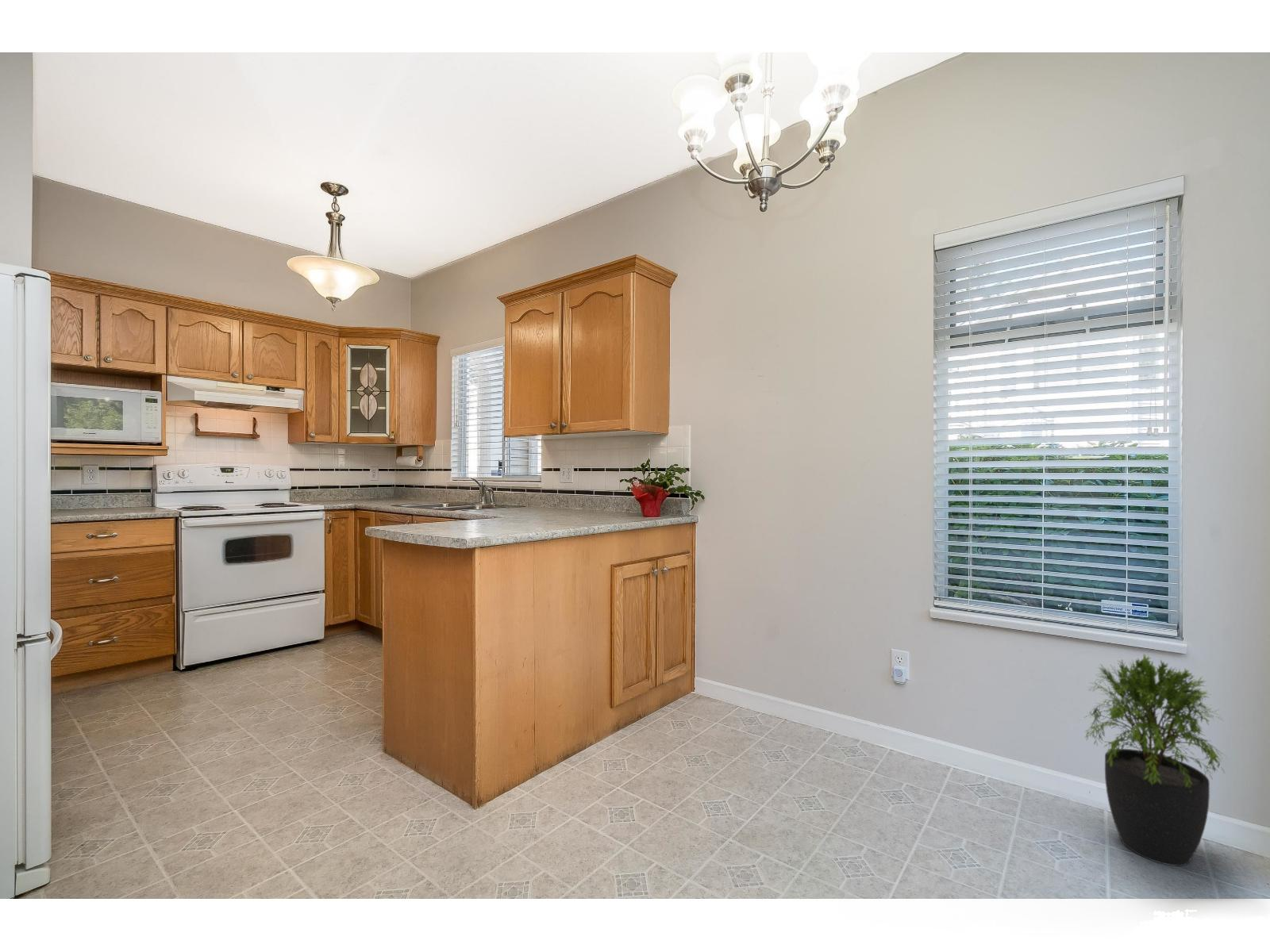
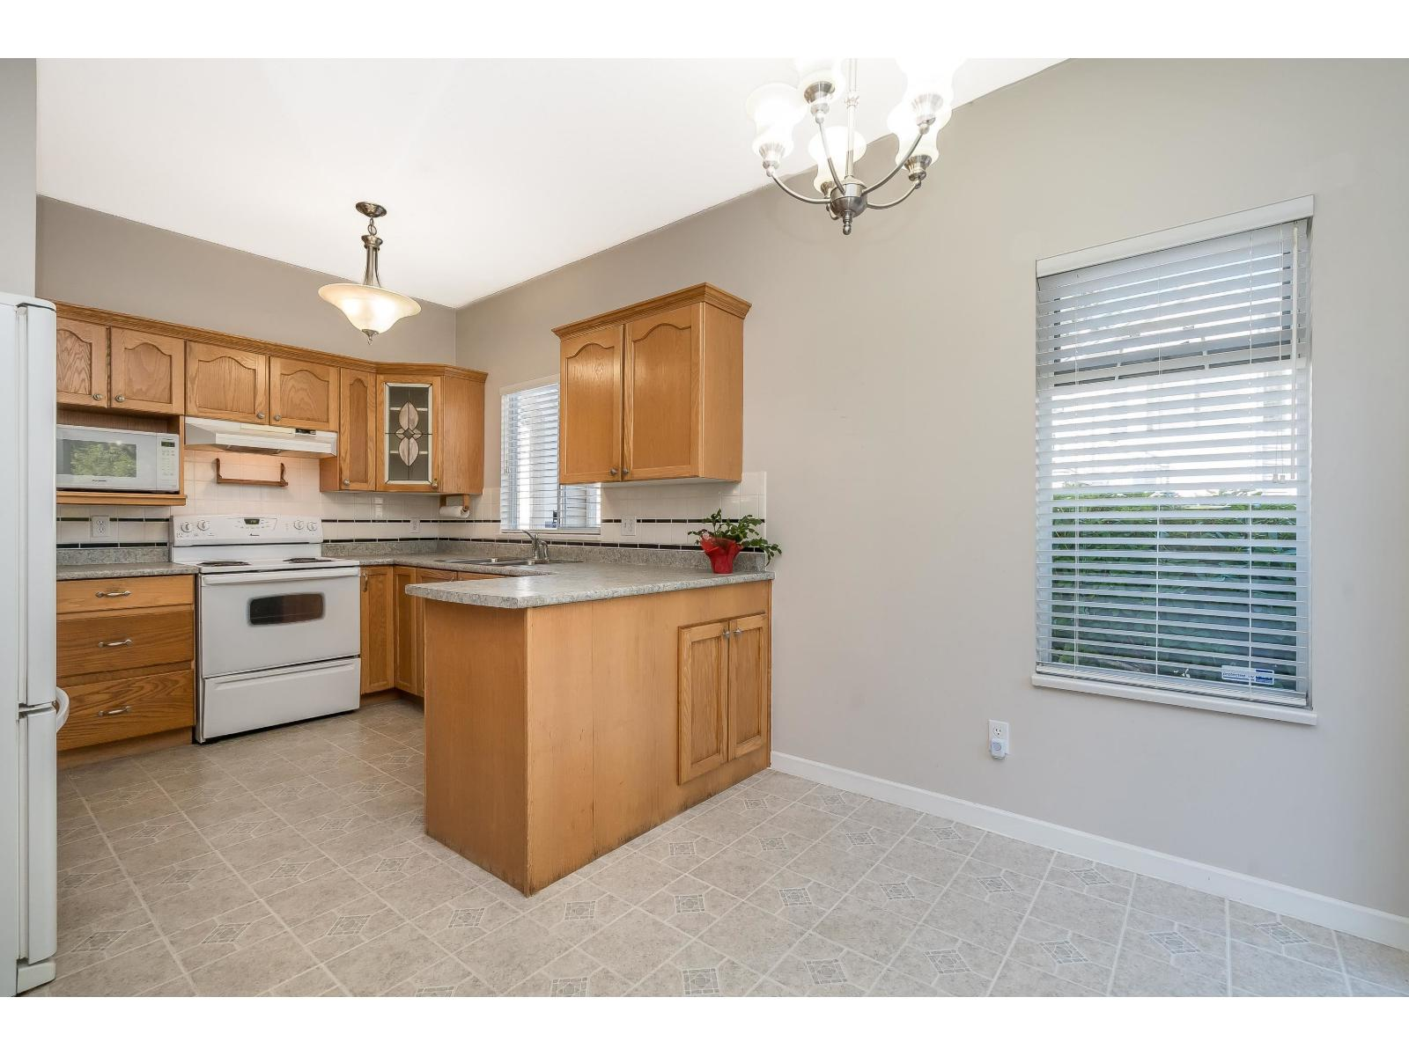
- potted plant (1145, 748)
